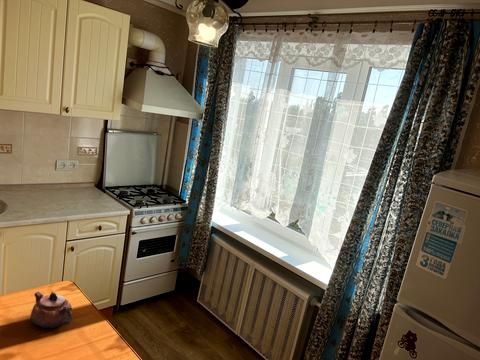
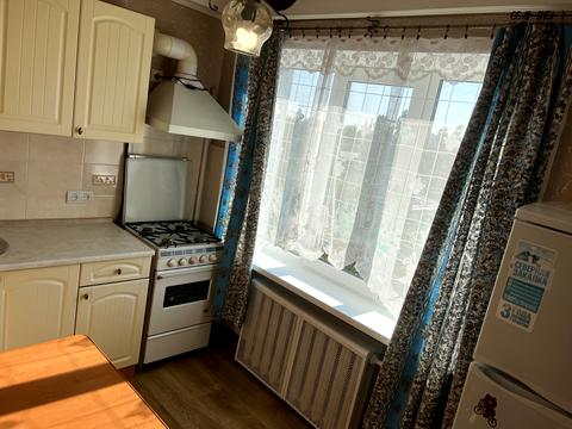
- teapot (52, 307)
